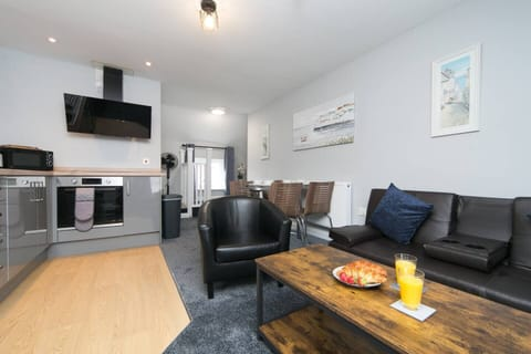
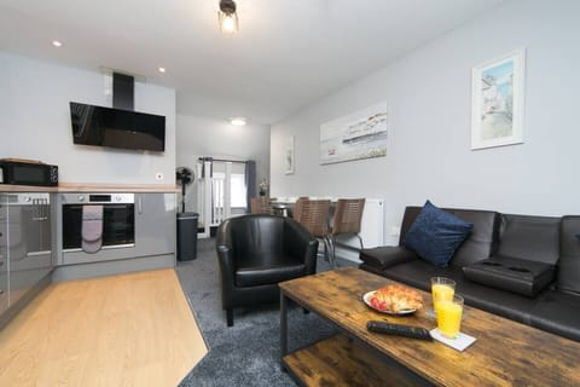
+ remote control (398, 329)
